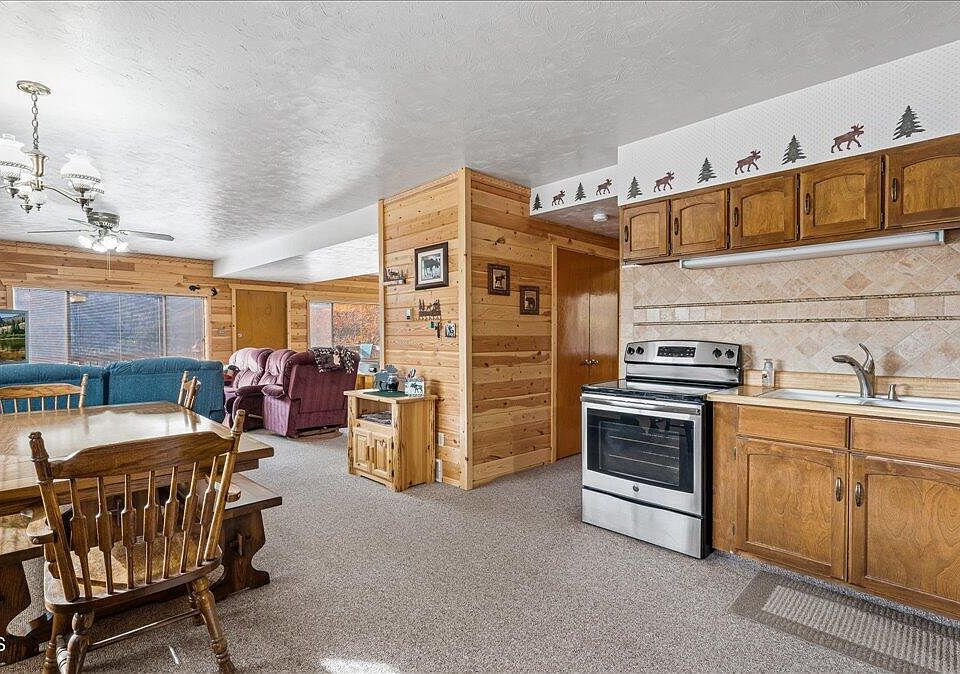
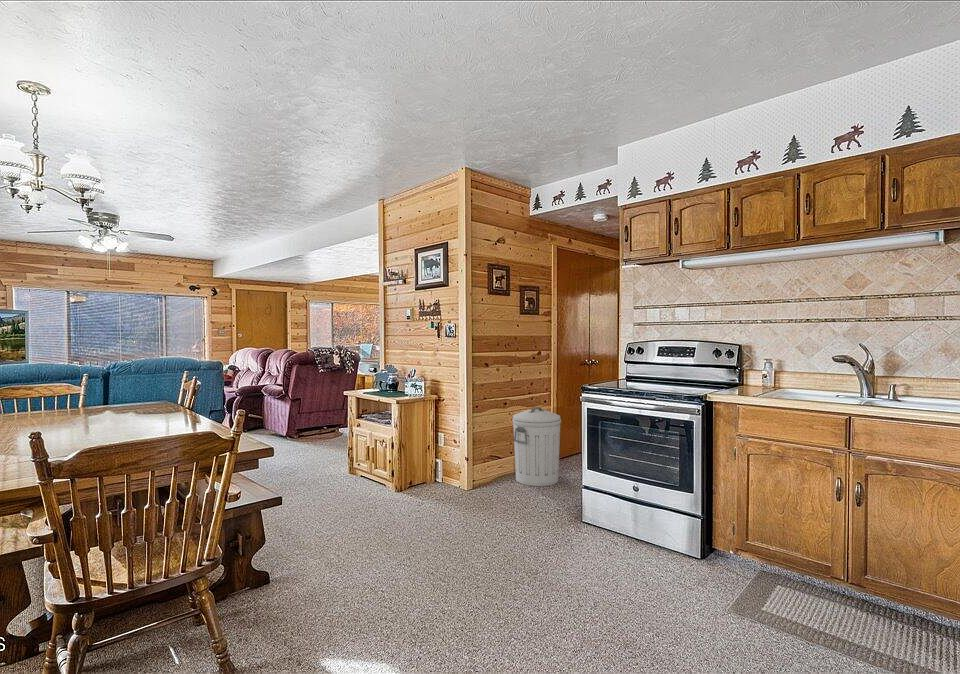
+ trash can (536, 443)
